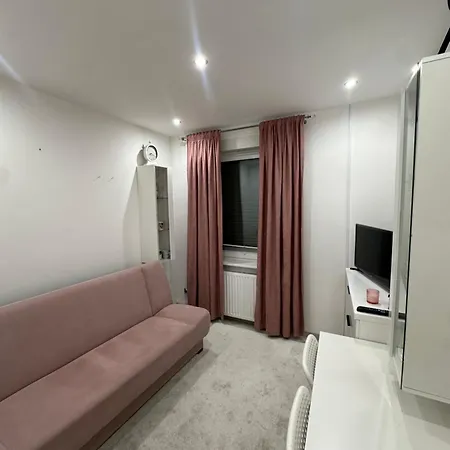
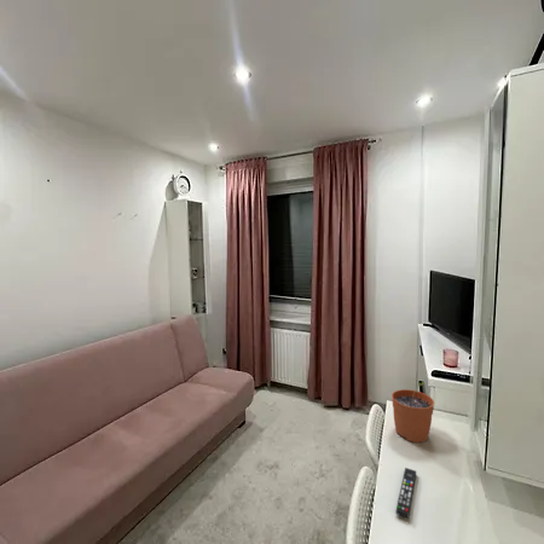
+ plant pot (412, 406)
+ remote control (406, 490)
